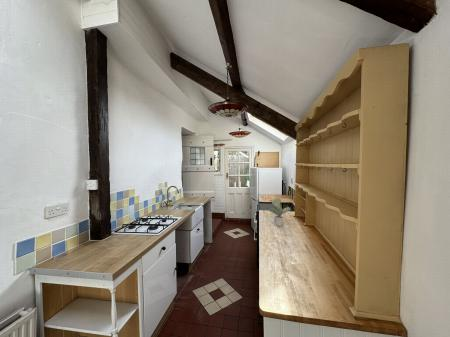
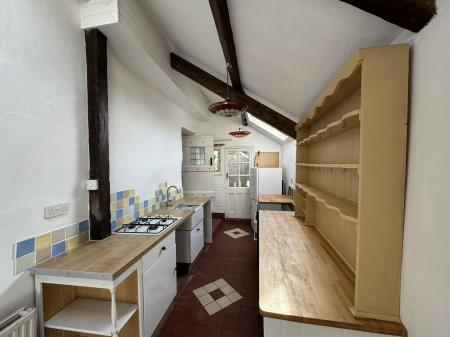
- potted plant (278, 210)
